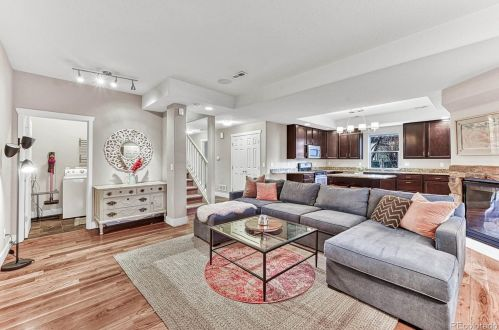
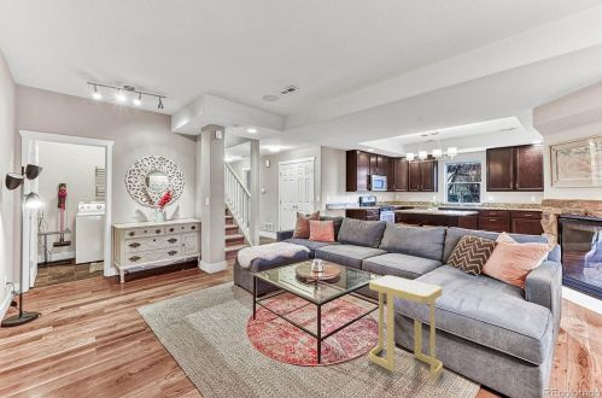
+ side table (415, 323)
